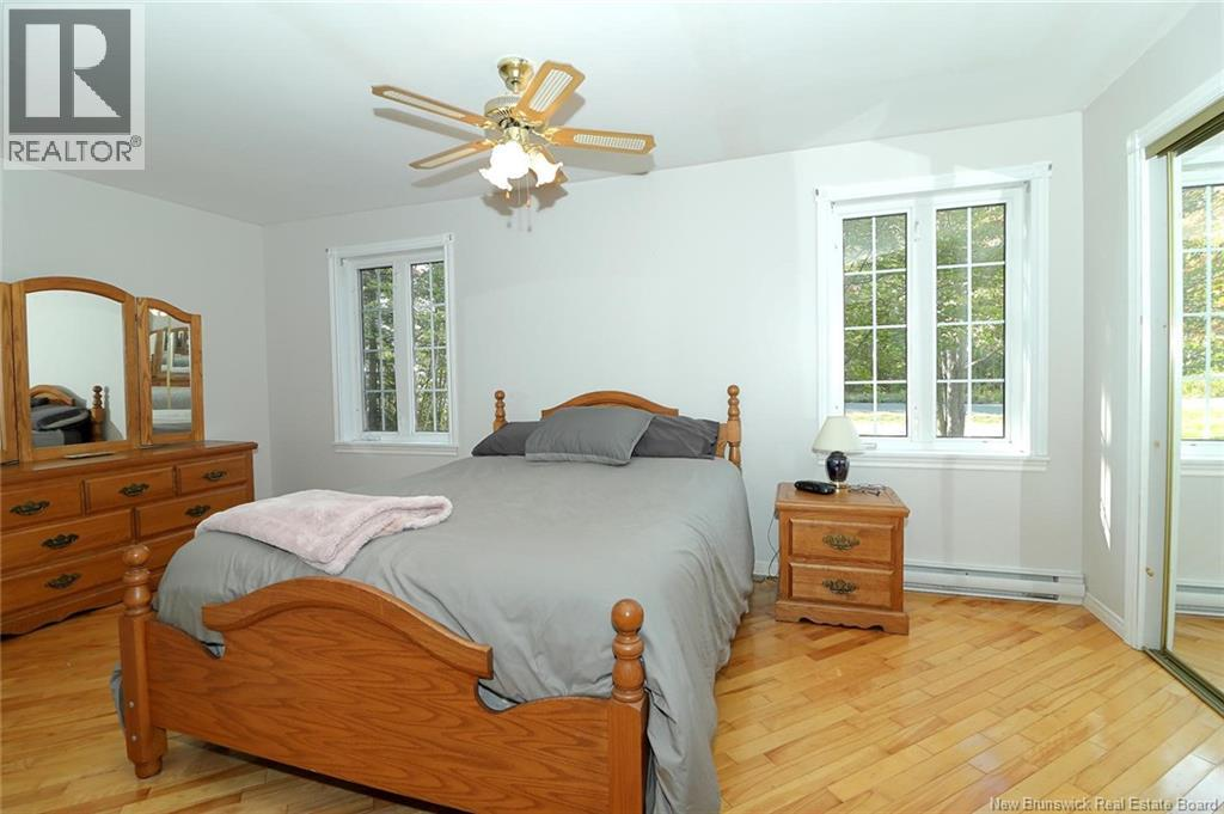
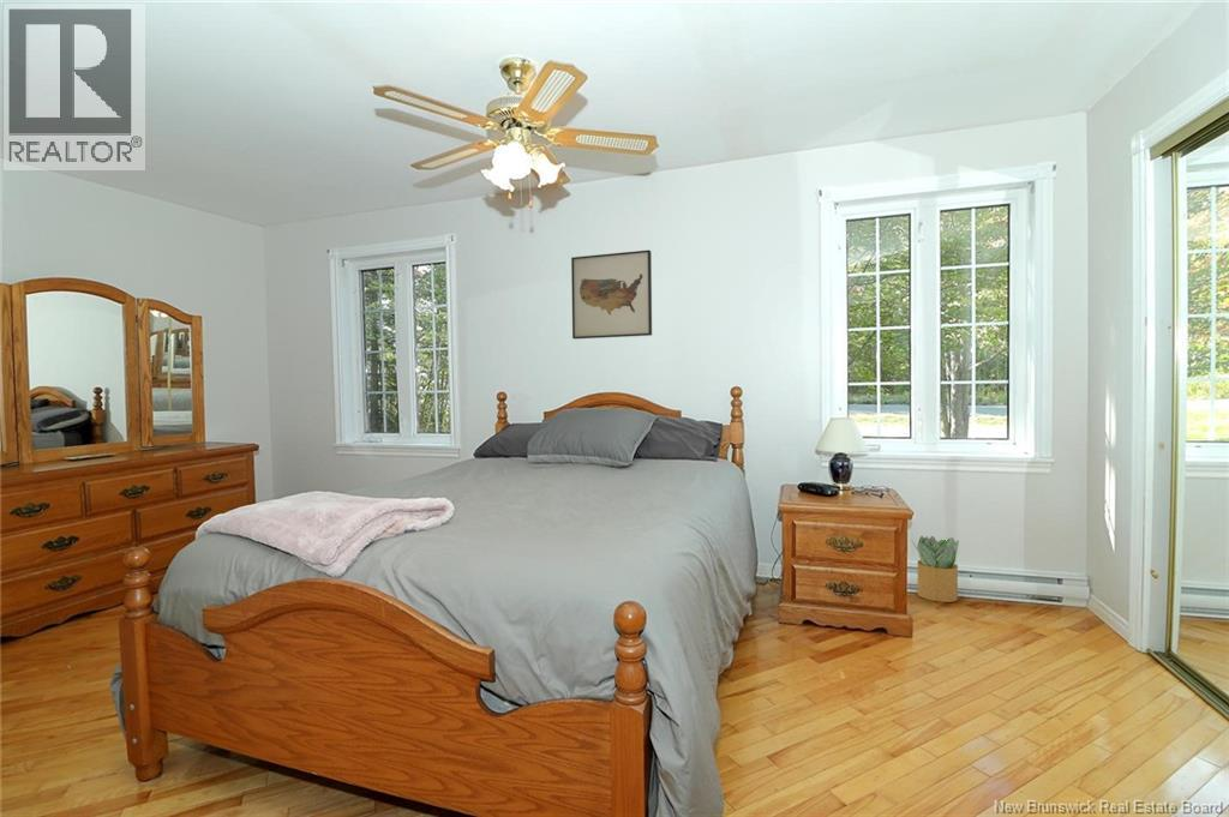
+ wall art (611, 295)
+ potted plant (934, 566)
